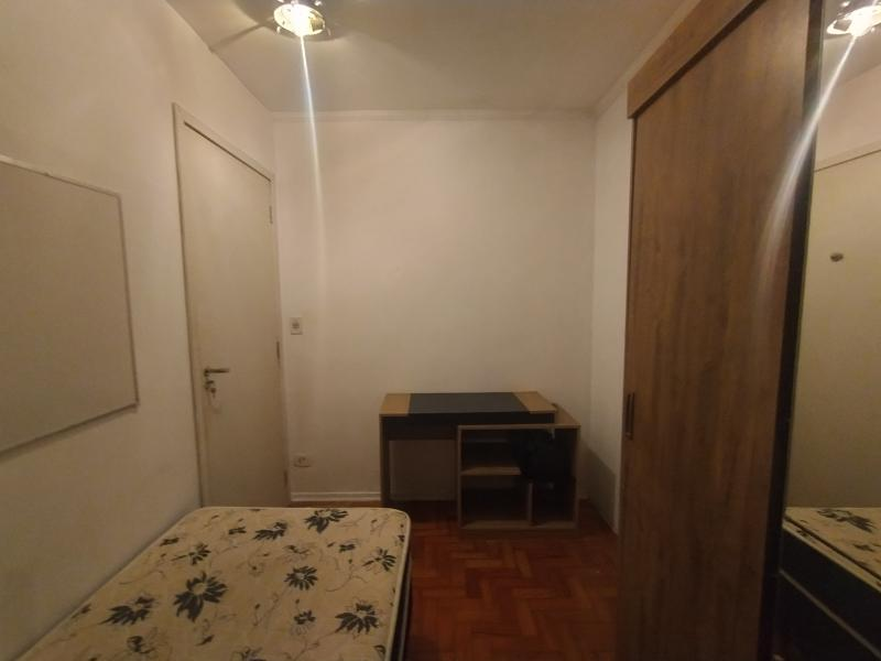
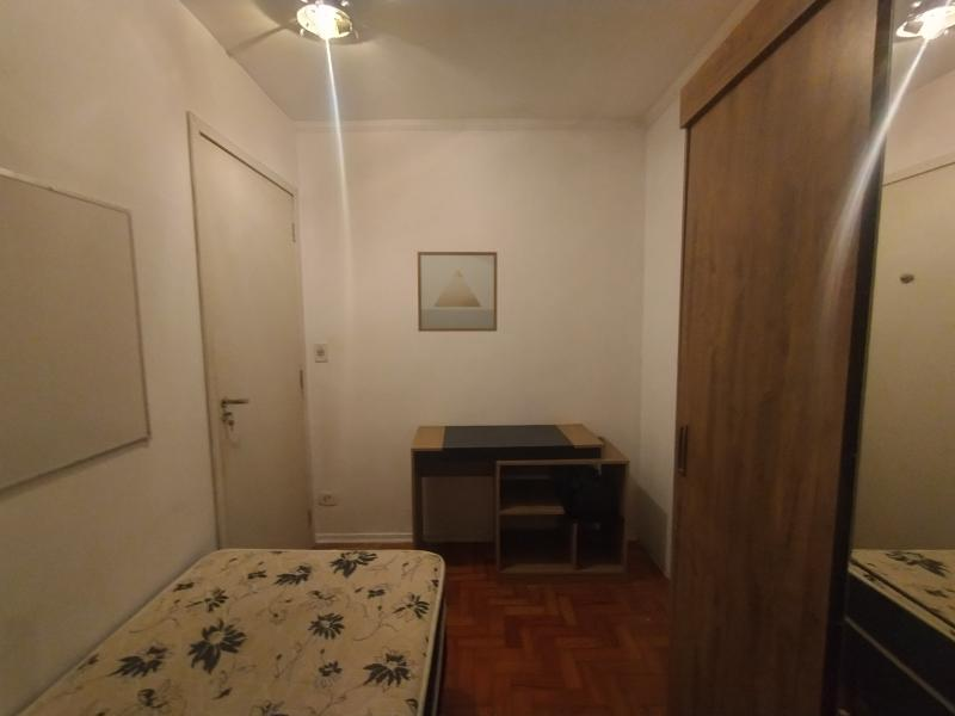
+ wall art (457, 291)
